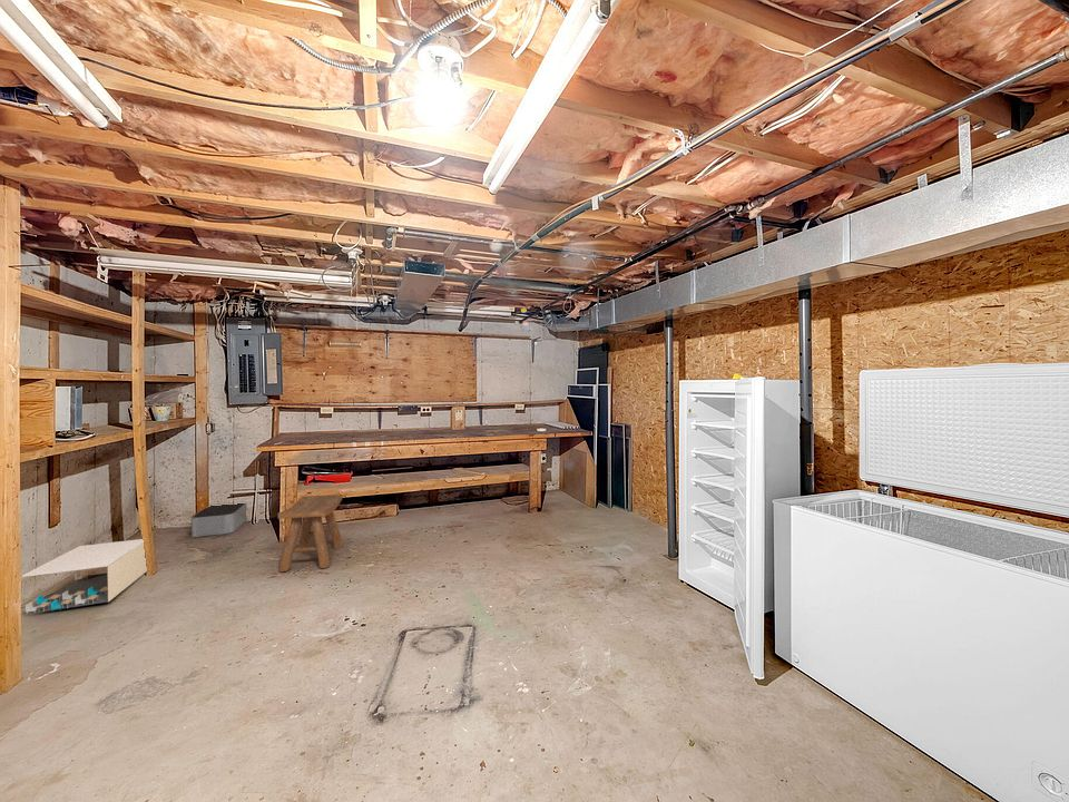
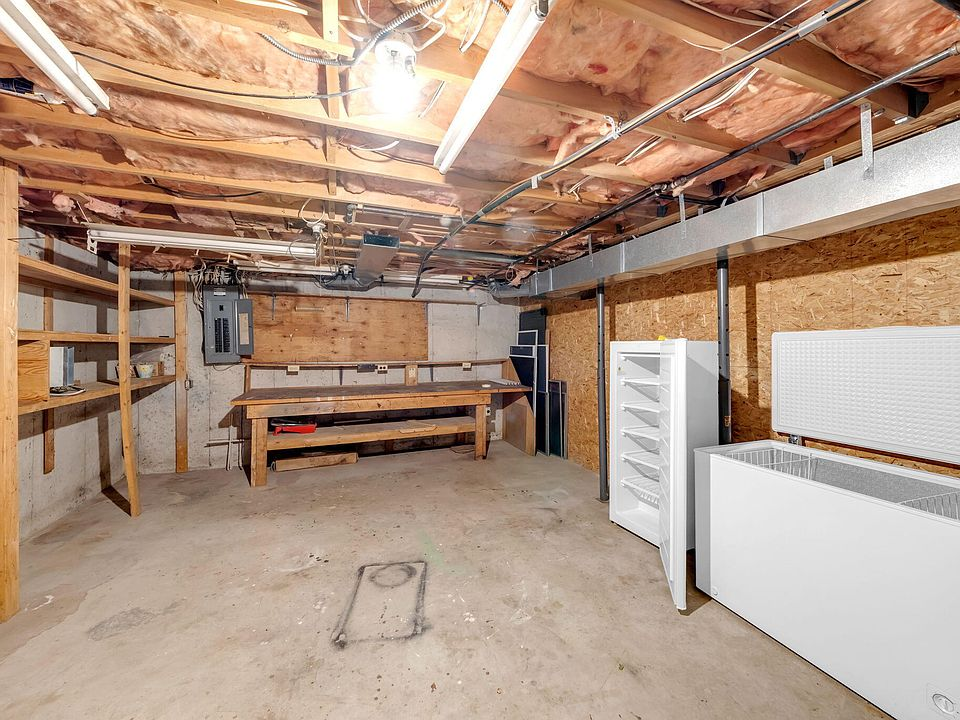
- storage box (92, 571)
- stool (313, 529)
- storage bin (220, 518)
